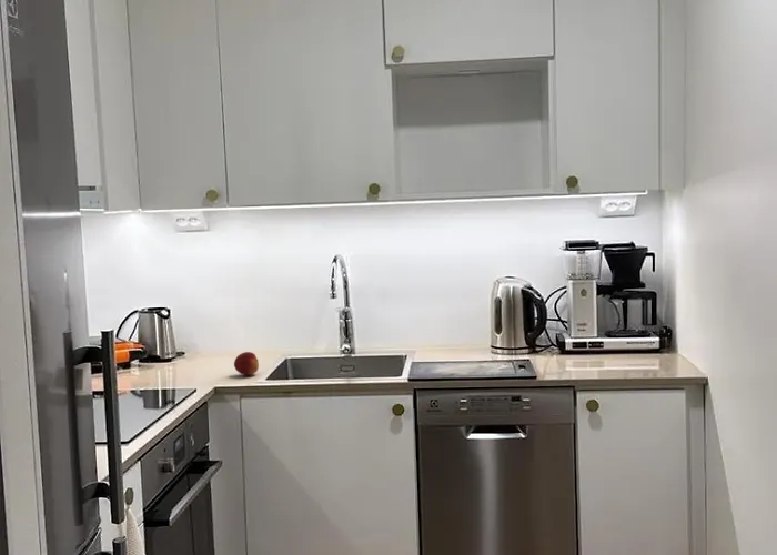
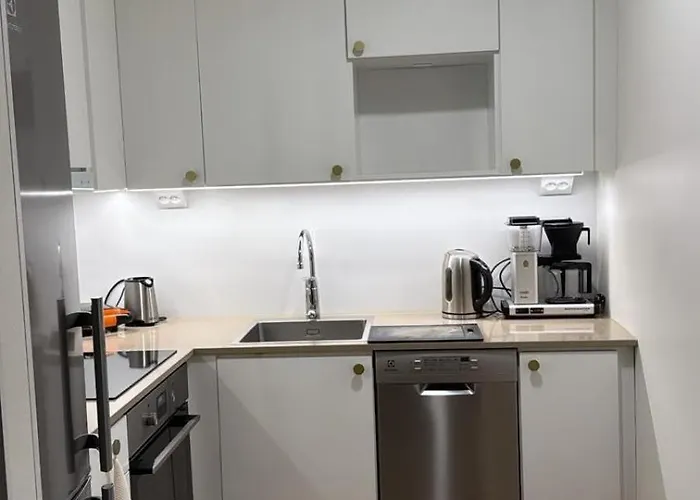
- apple (245, 363)
